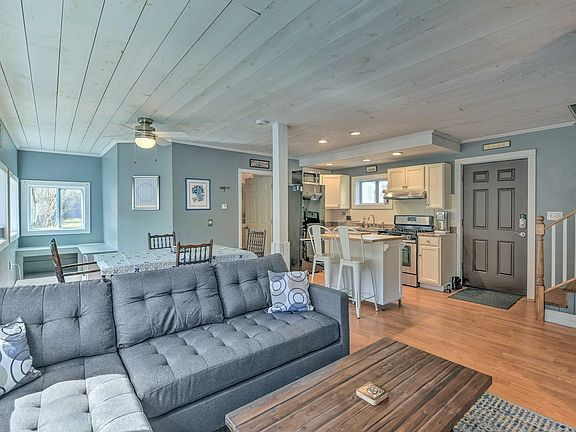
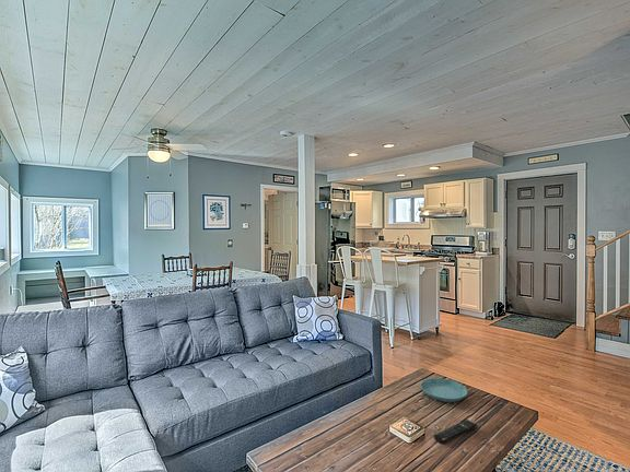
+ saucer (443, 390)
+ remote control (455, 432)
